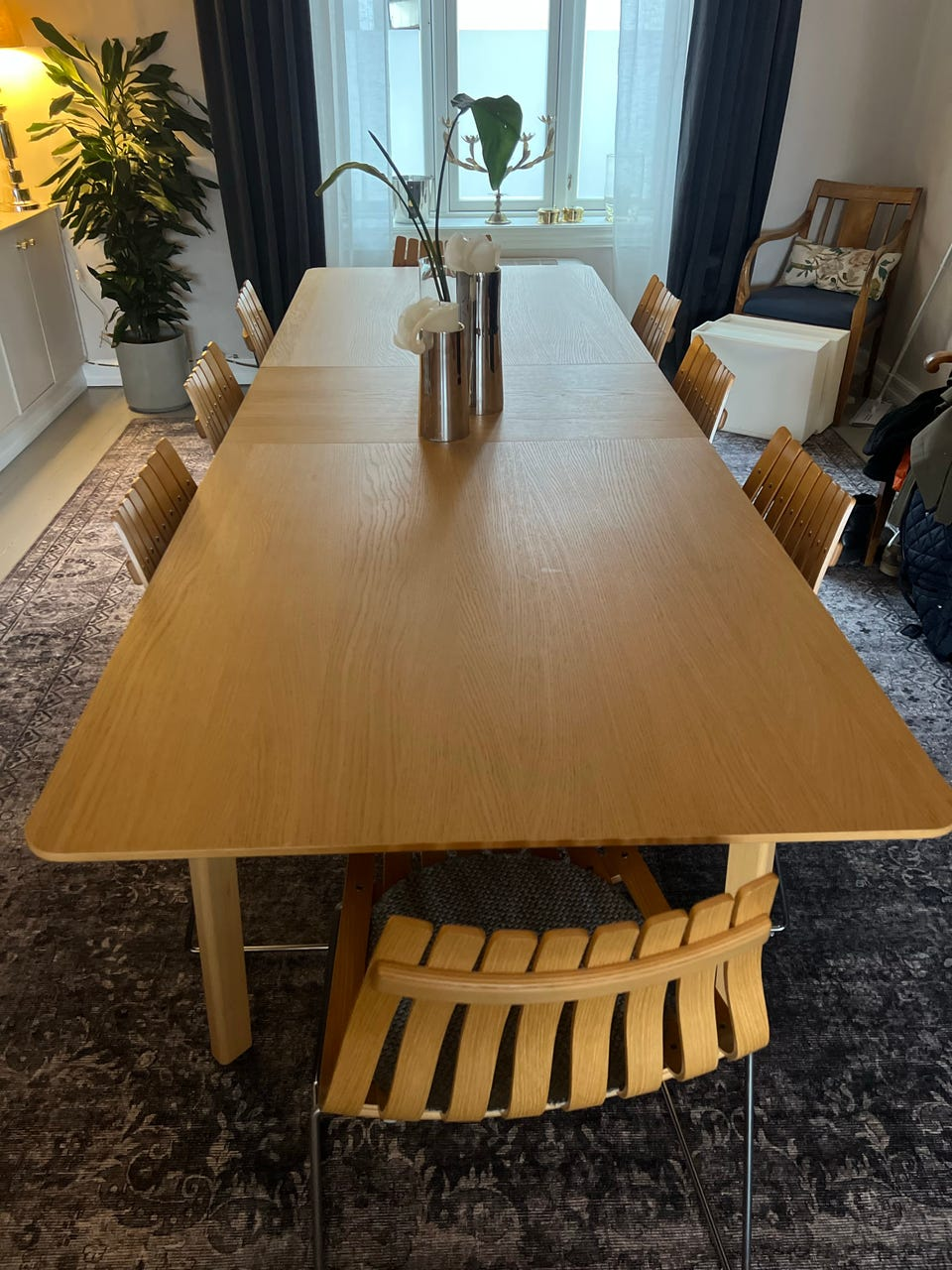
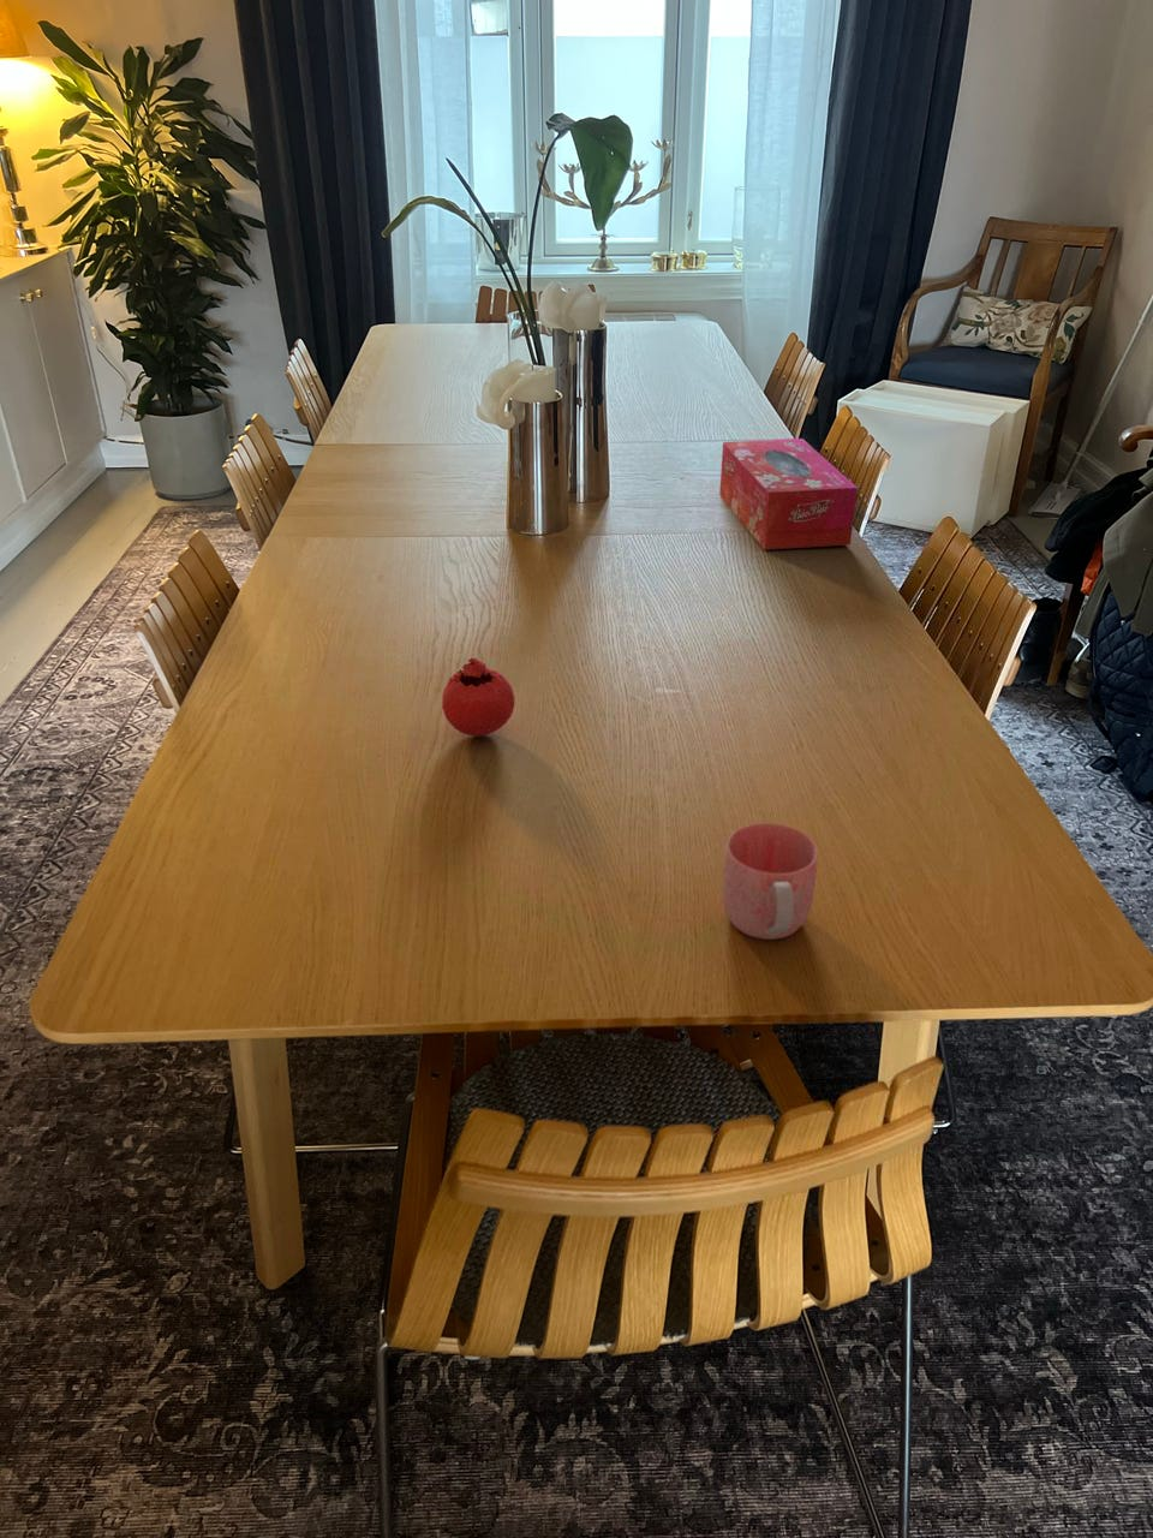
+ mug (771, 893)
+ tissue box (784, 490)
+ fruit (478, 695)
